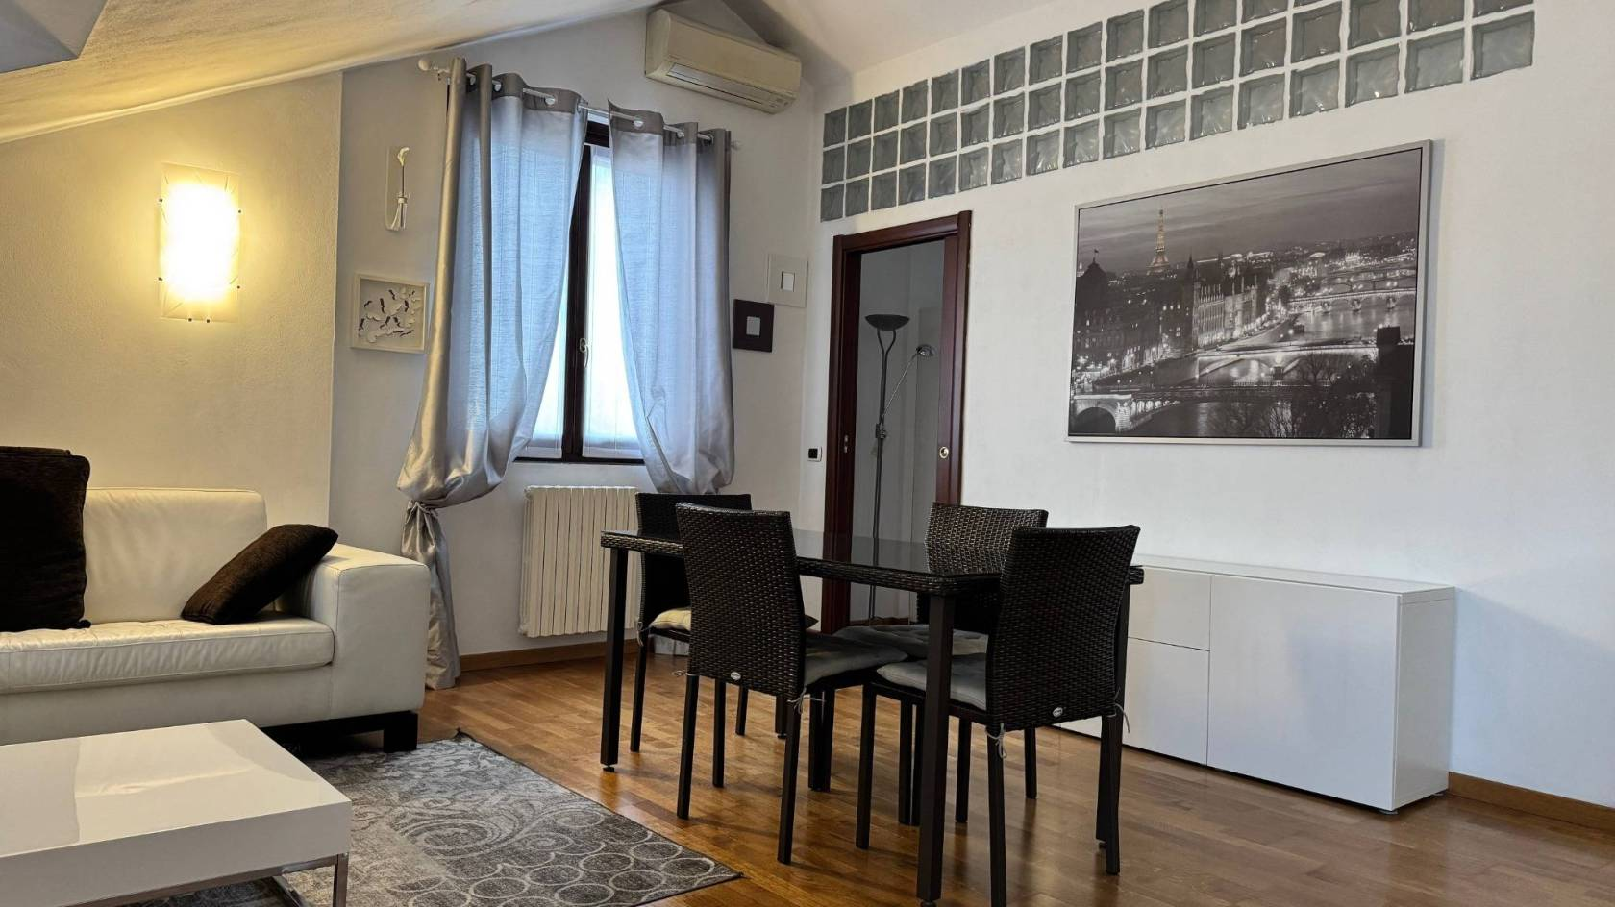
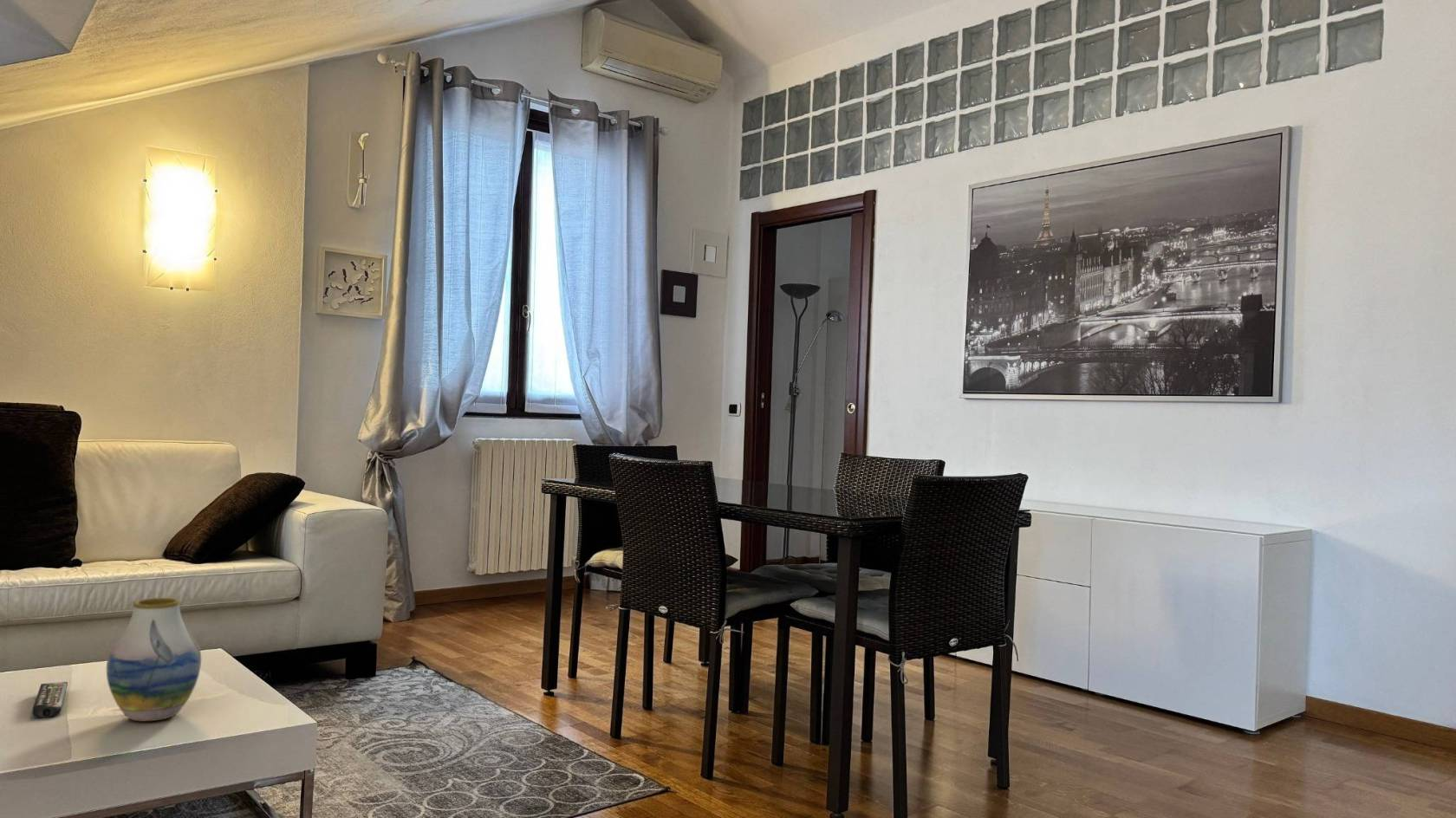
+ vase (154, 659)
+ remote control (50, 698)
